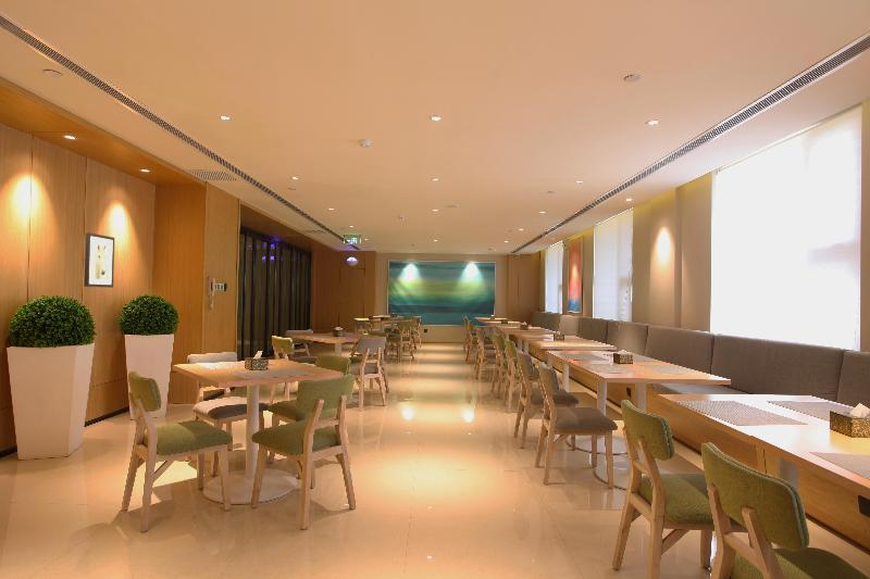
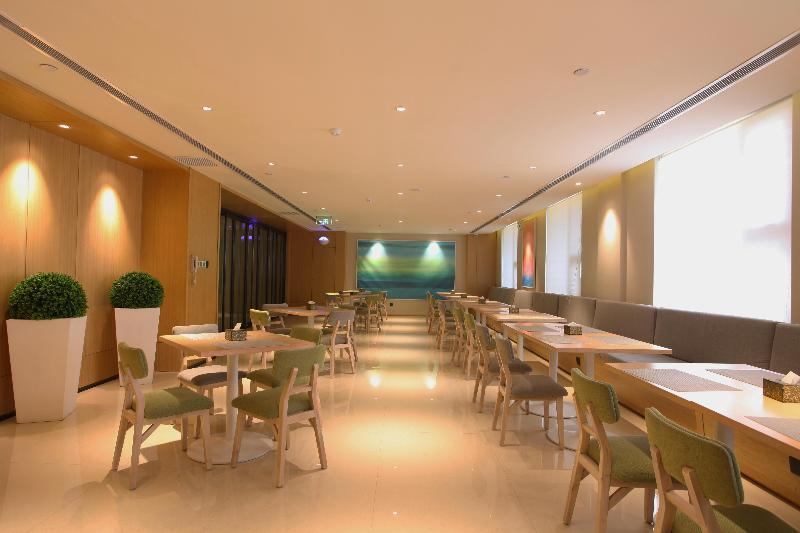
- wall art (99, 261)
